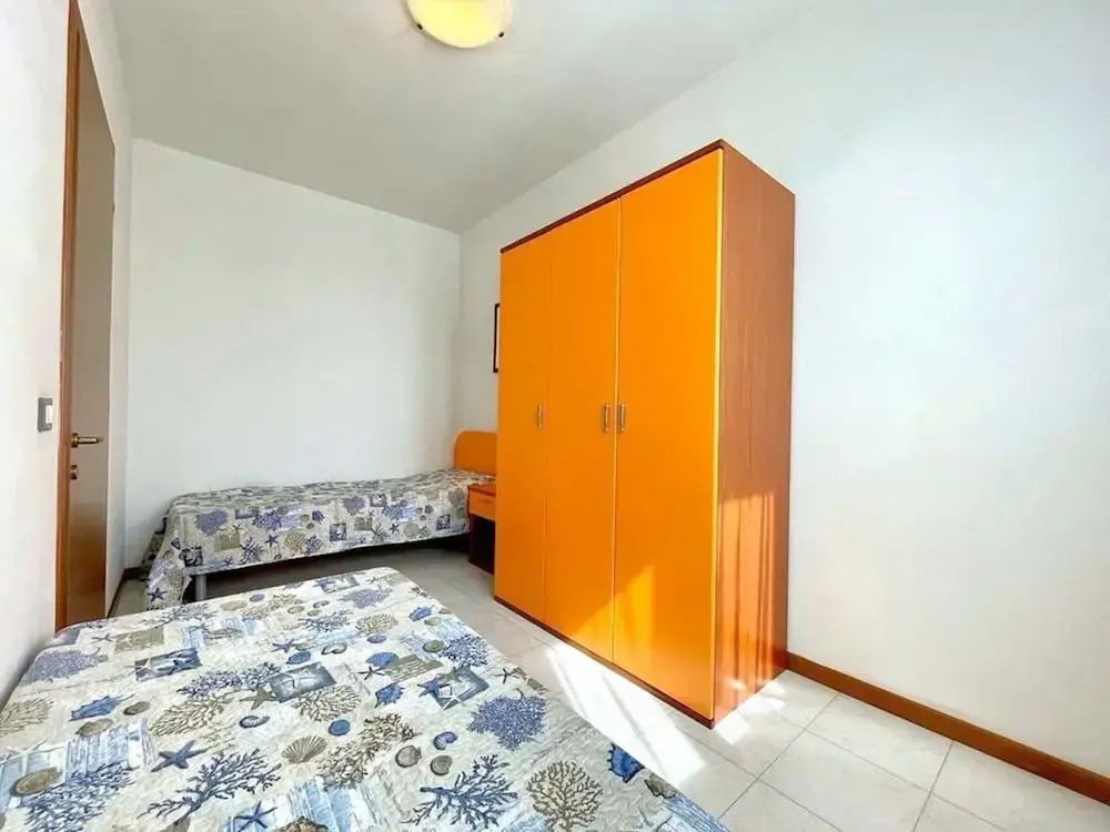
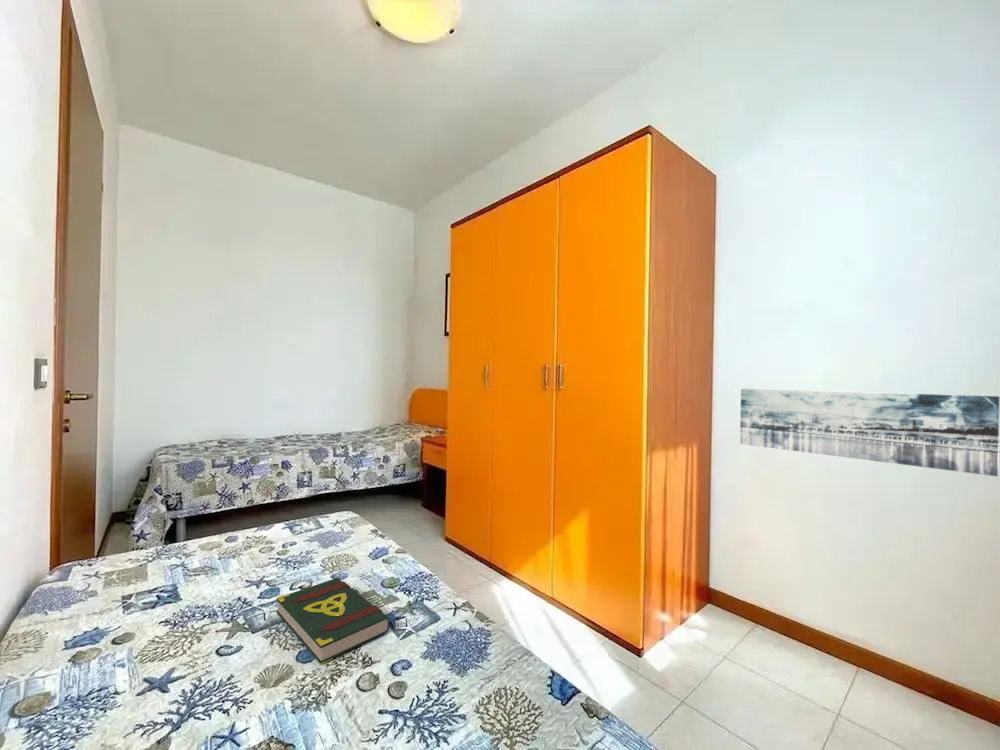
+ wall art (847, 424)
+ book (331, 613)
